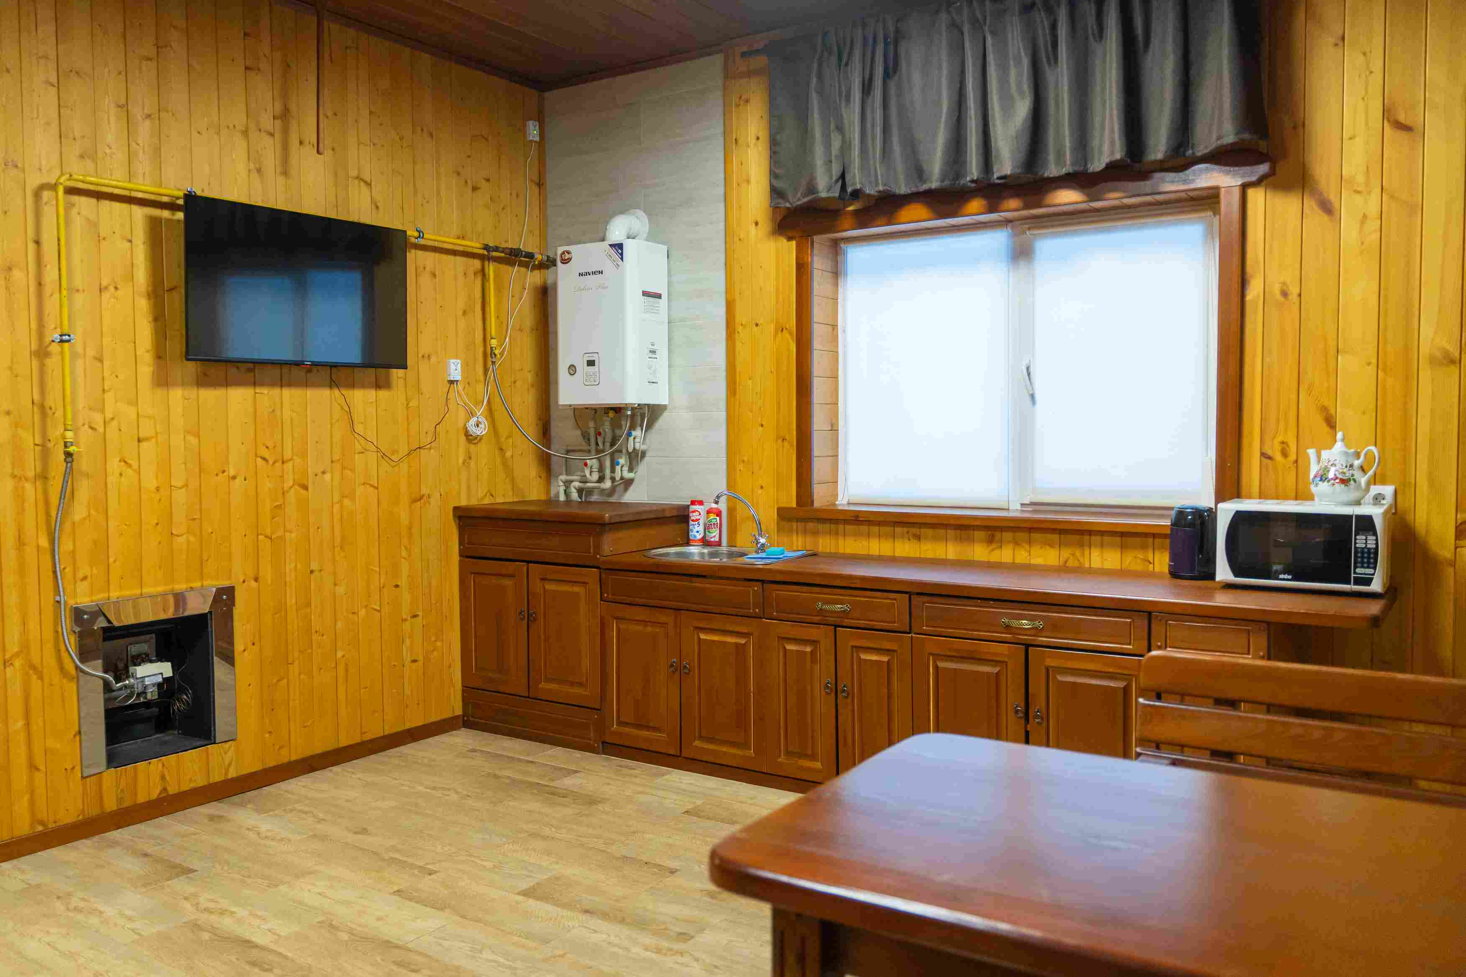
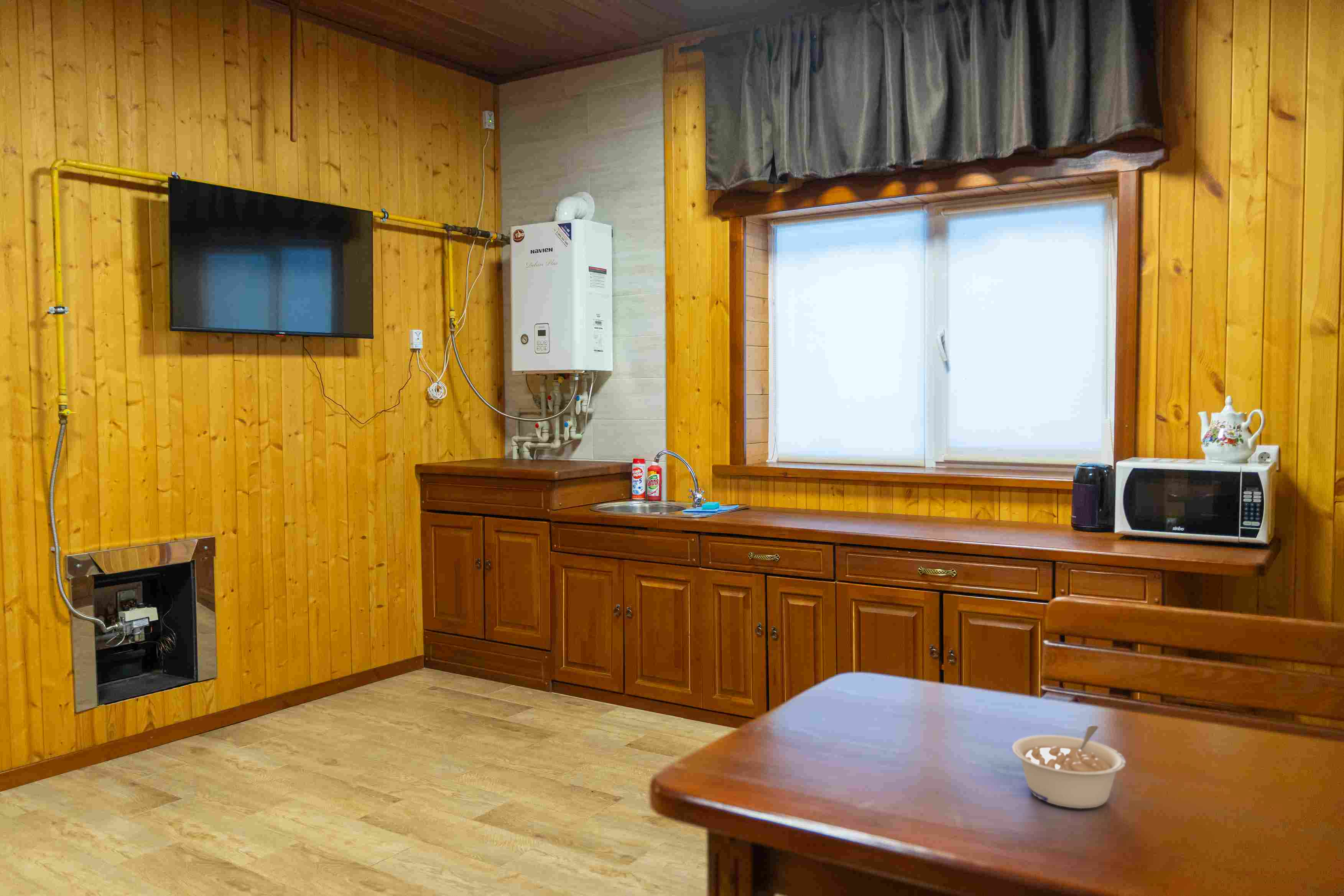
+ legume (1066, 768)
